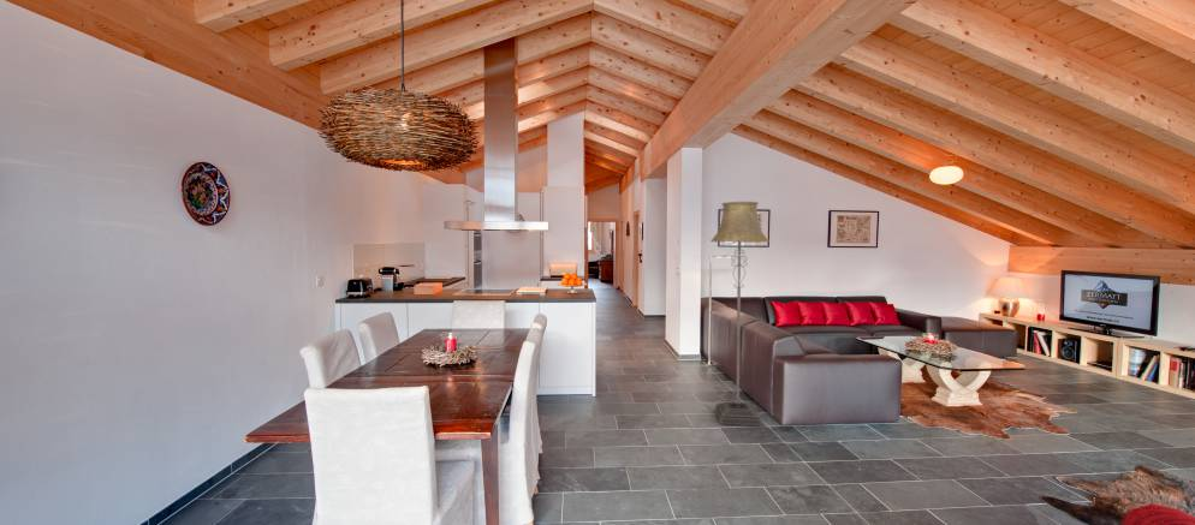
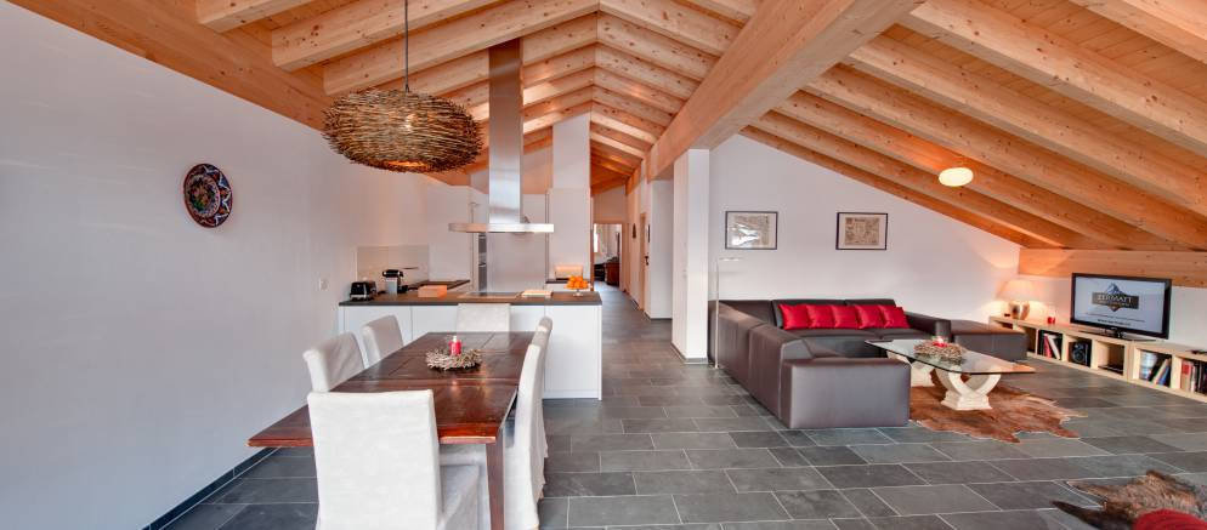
- floor lamp (738, 311)
